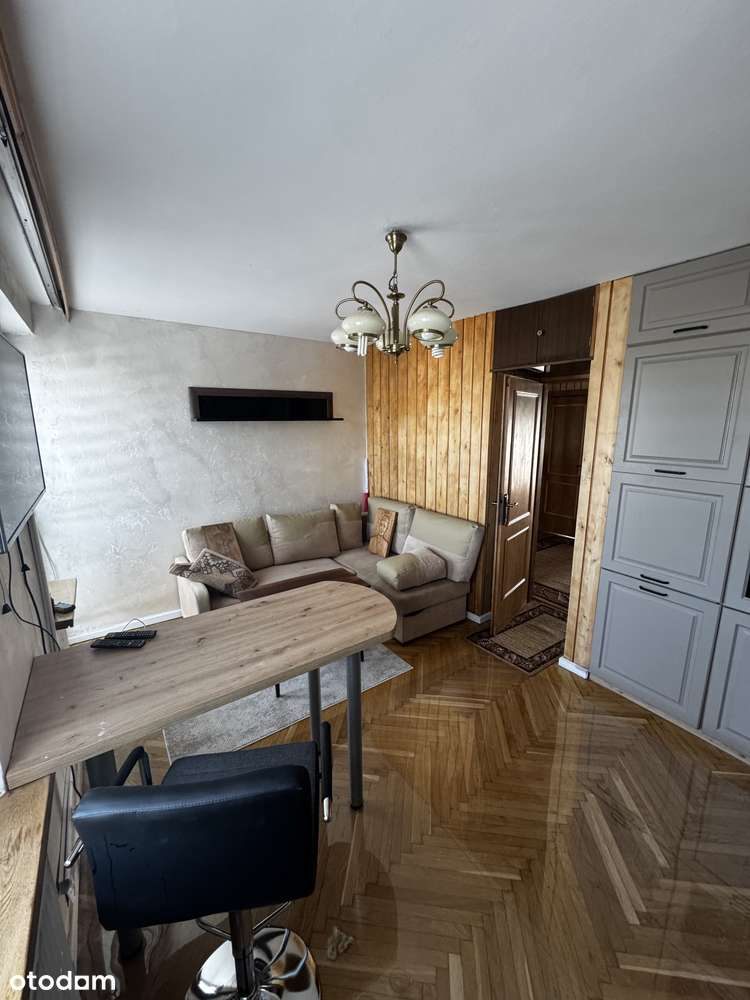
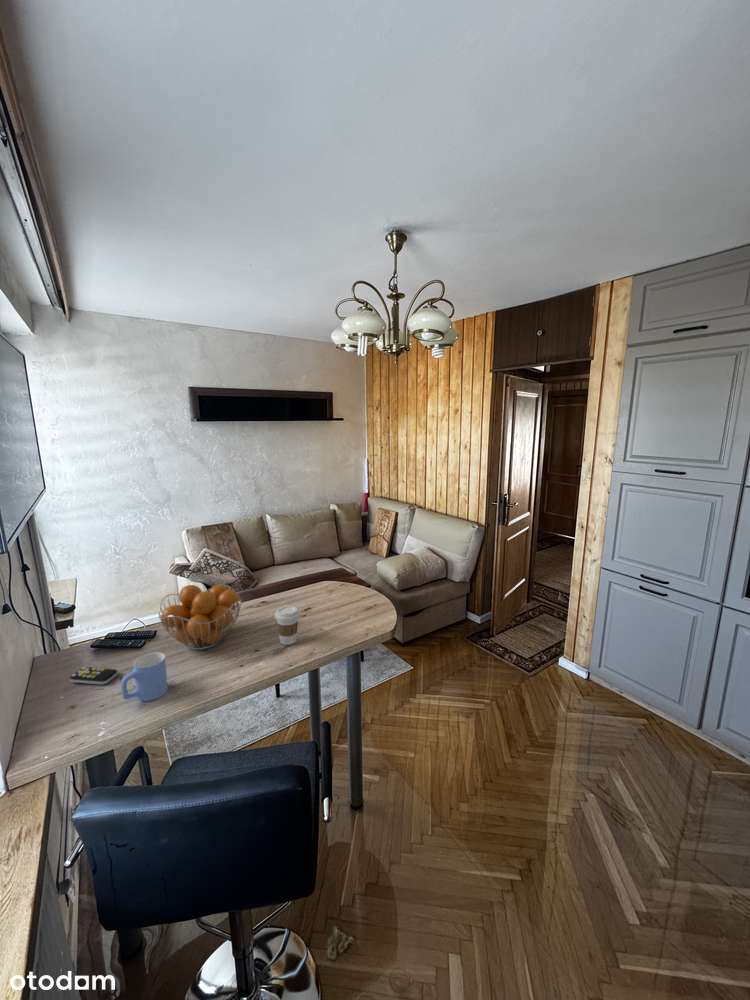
+ fruit basket (202, 615)
+ coffee cup (287, 625)
+ mug (143, 678)
+ remote control (94, 675)
